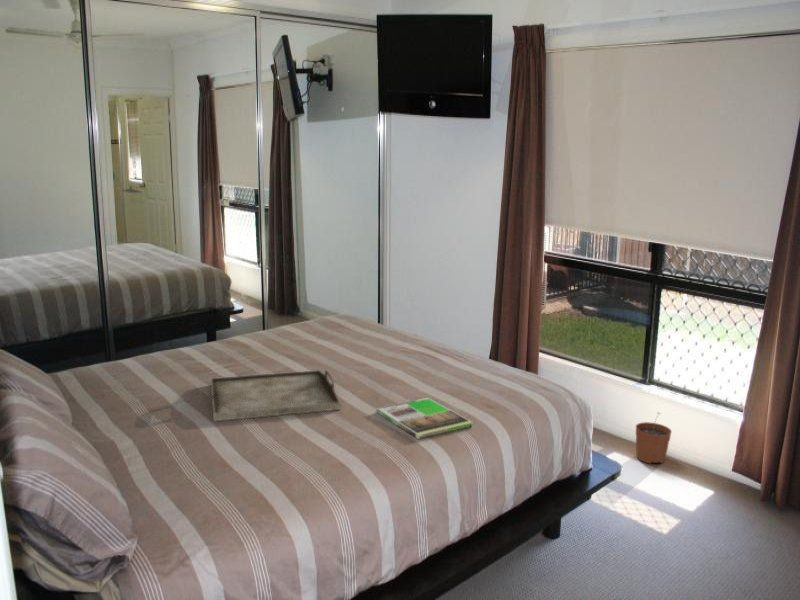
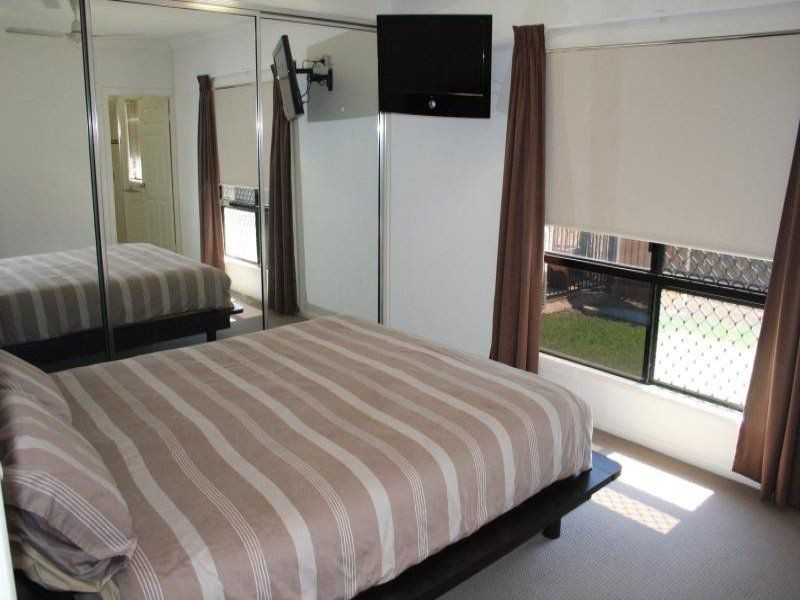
- plant pot (652, 436)
- serving tray (272, 387)
- magazine (423, 416)
